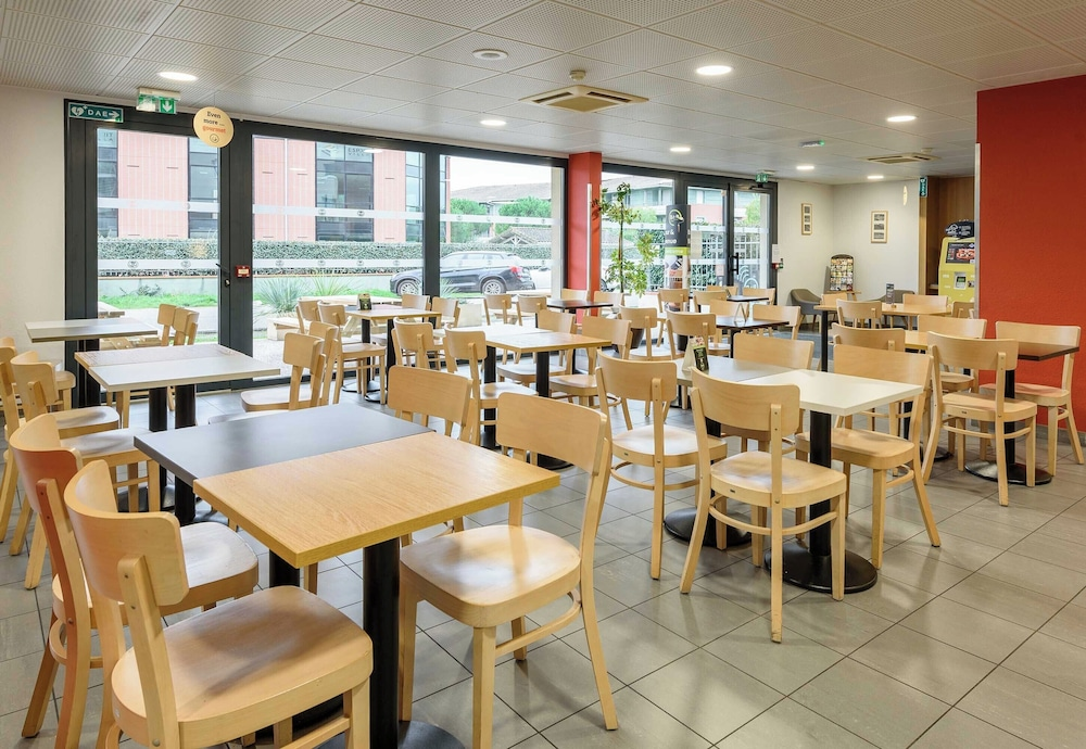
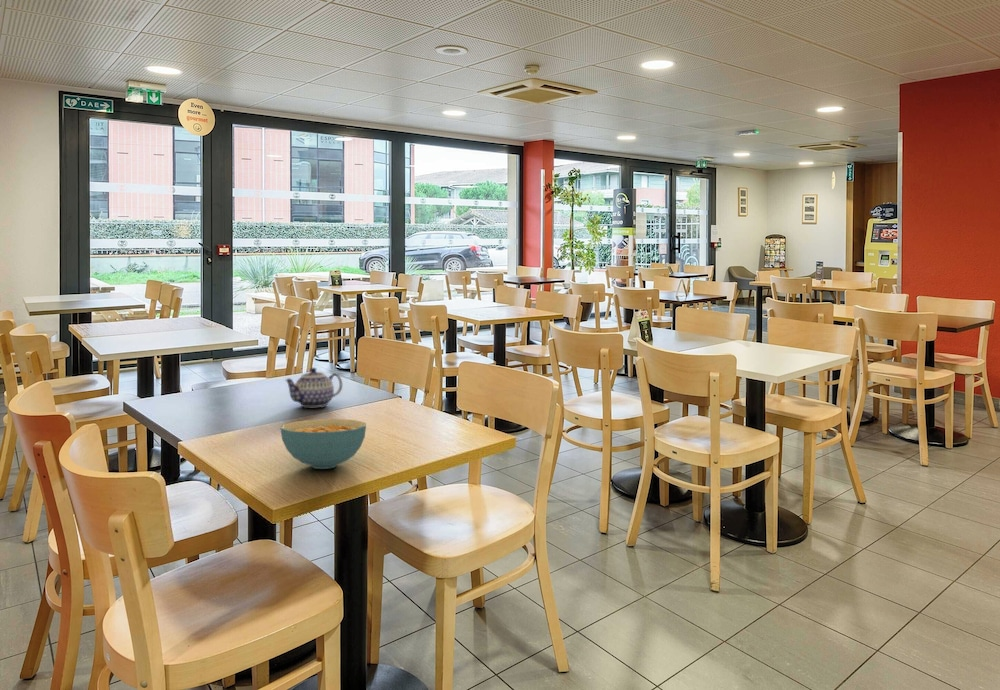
+ cereal bowl (324, 445)
+ teapot (314, 386)
